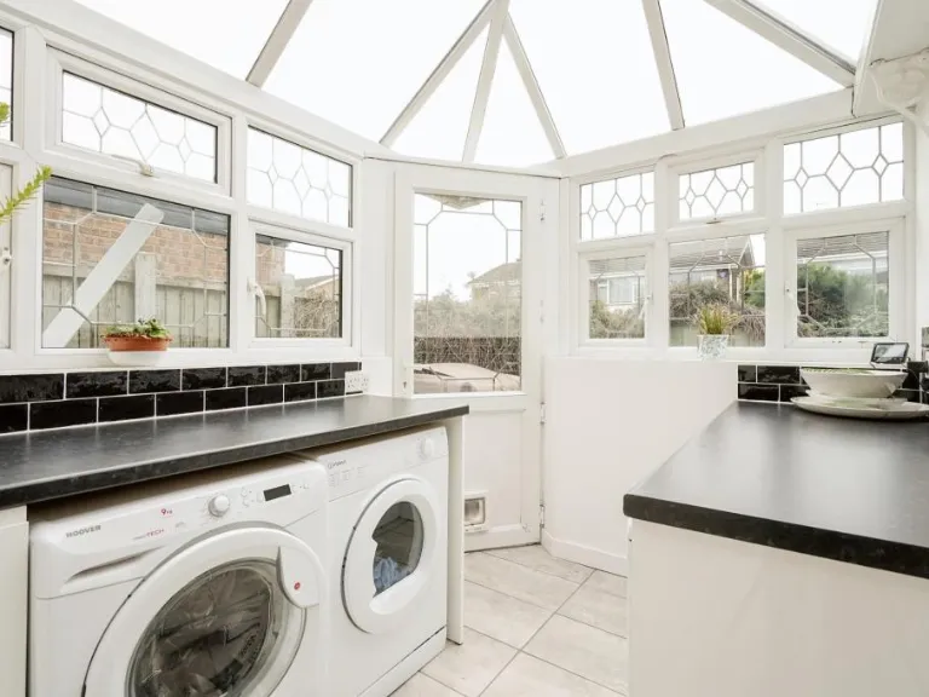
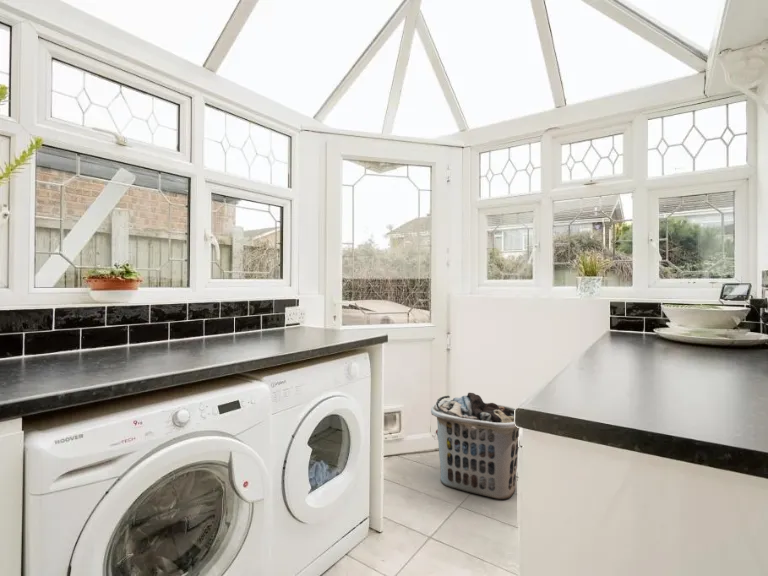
+ clothes hamper (477, 439)
